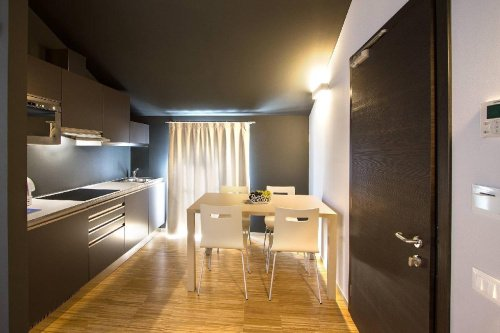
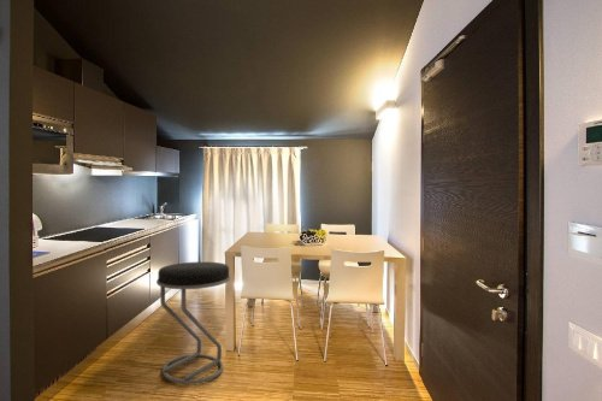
+ stool (194, 318)
